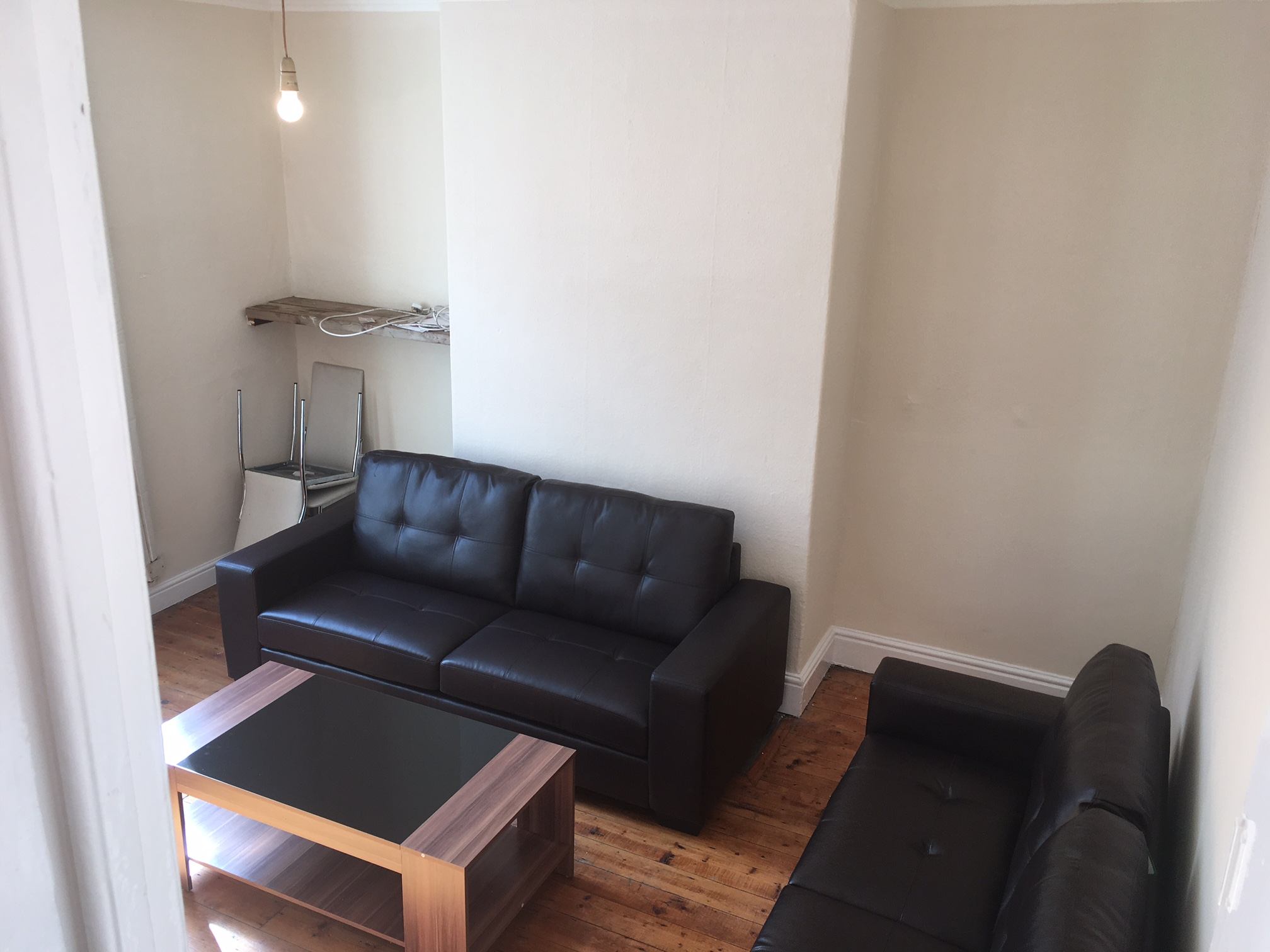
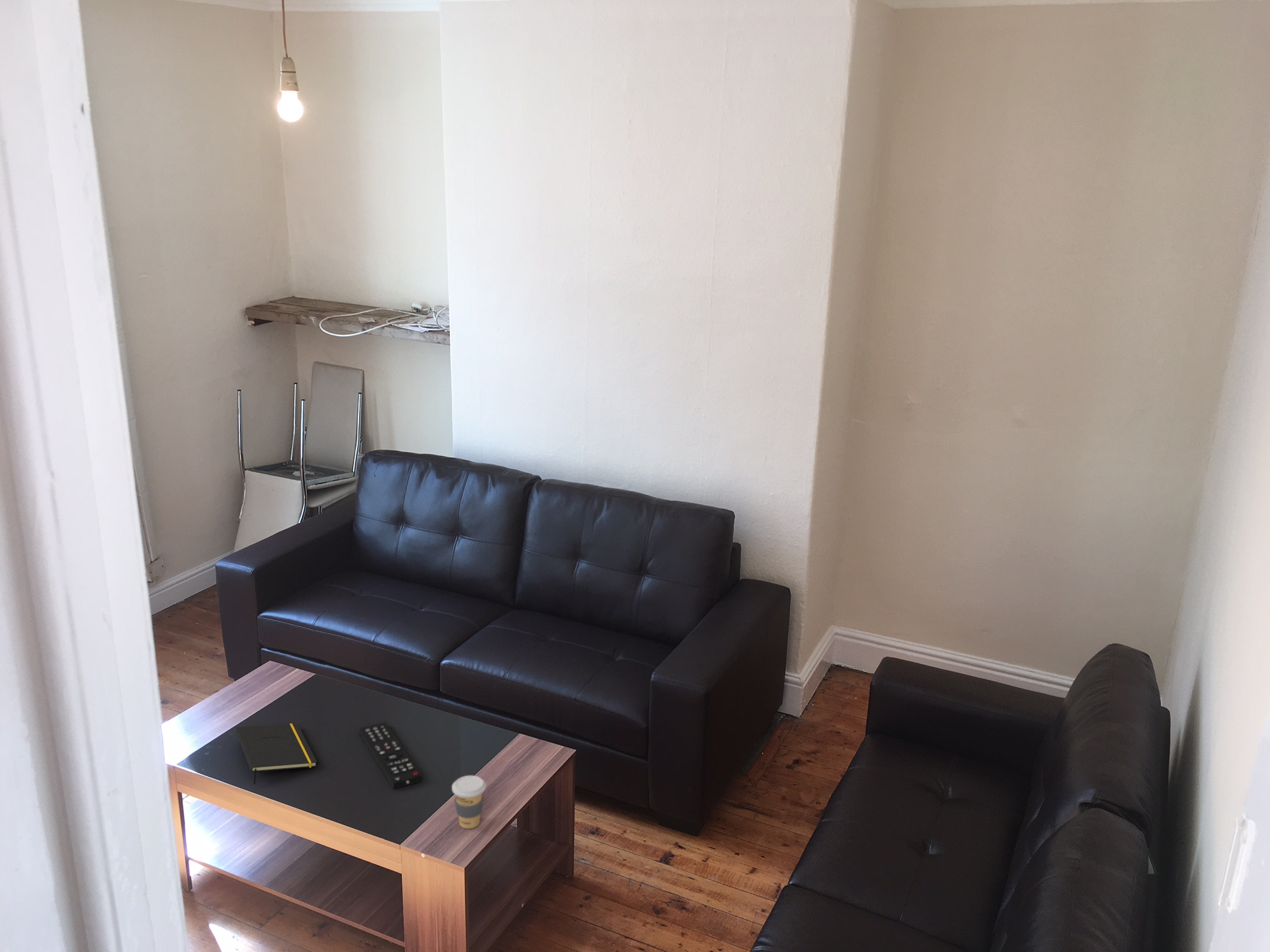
+ coffee cup (469, 803)
+ notepad (275, 746)
+ remote control (389, 752)
